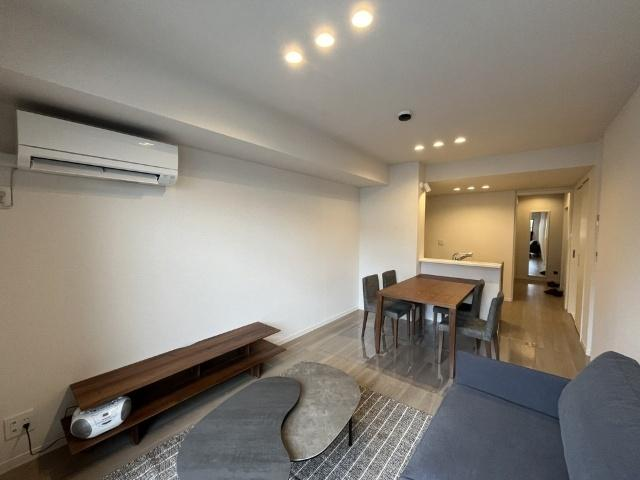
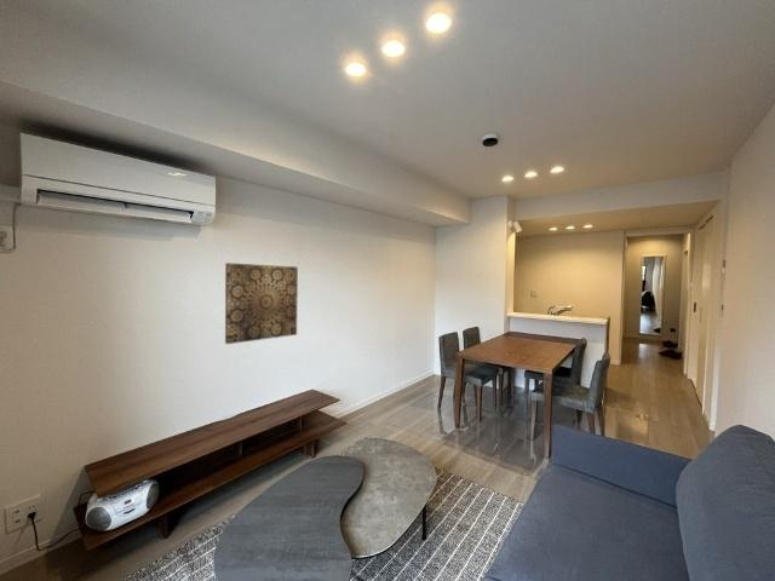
+ wall art (264, 301)
